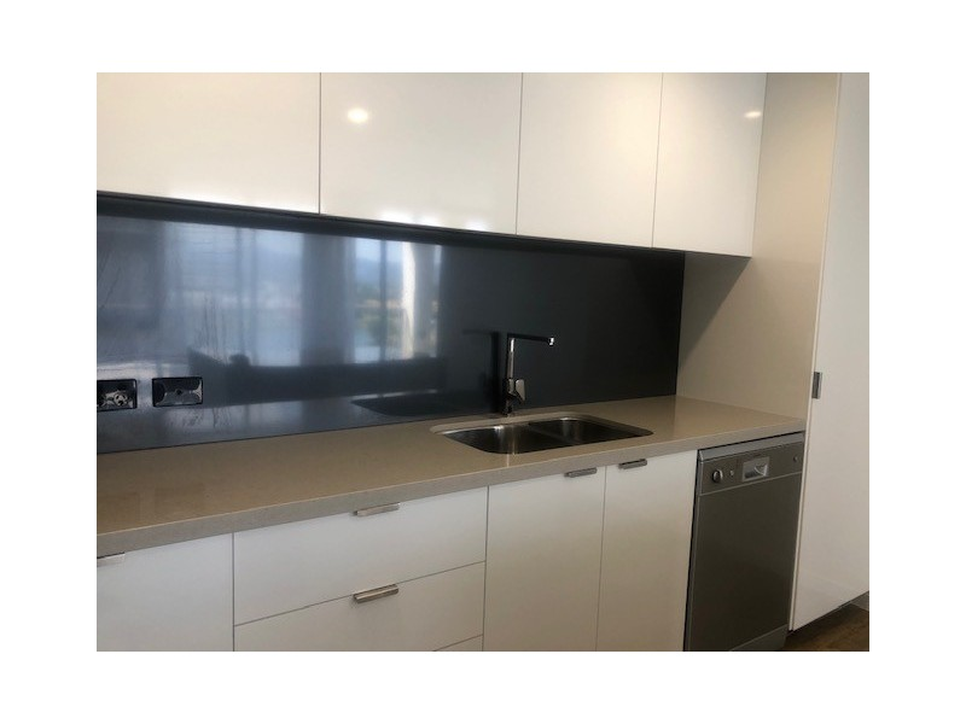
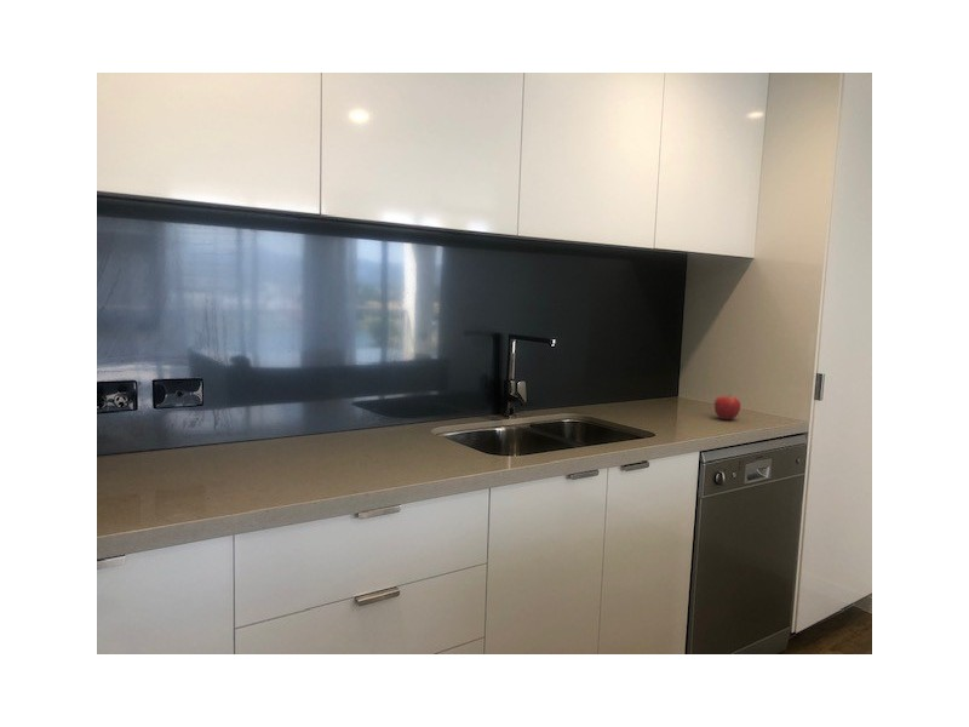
+ fruit (727, 406)
